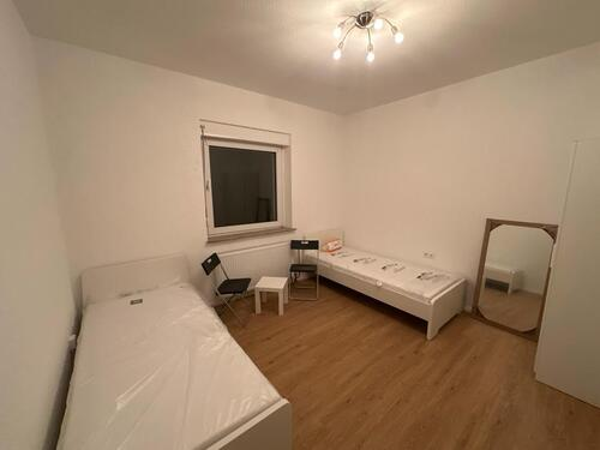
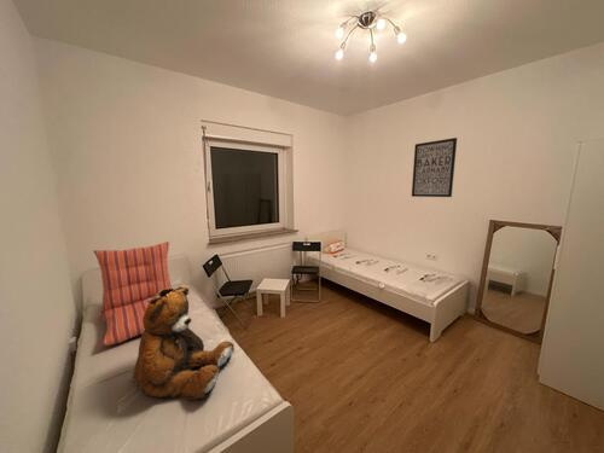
+ seat cushion (140, 285)
+ wall art (432, 169)
+ teddy bear (181, 333)
